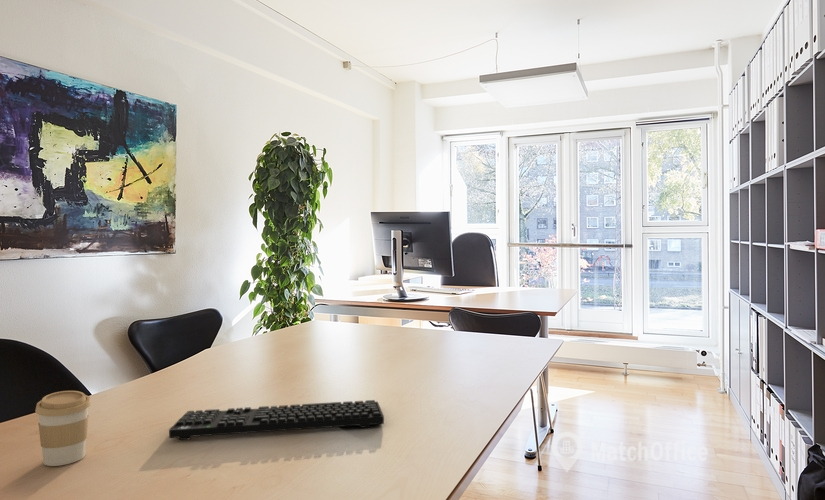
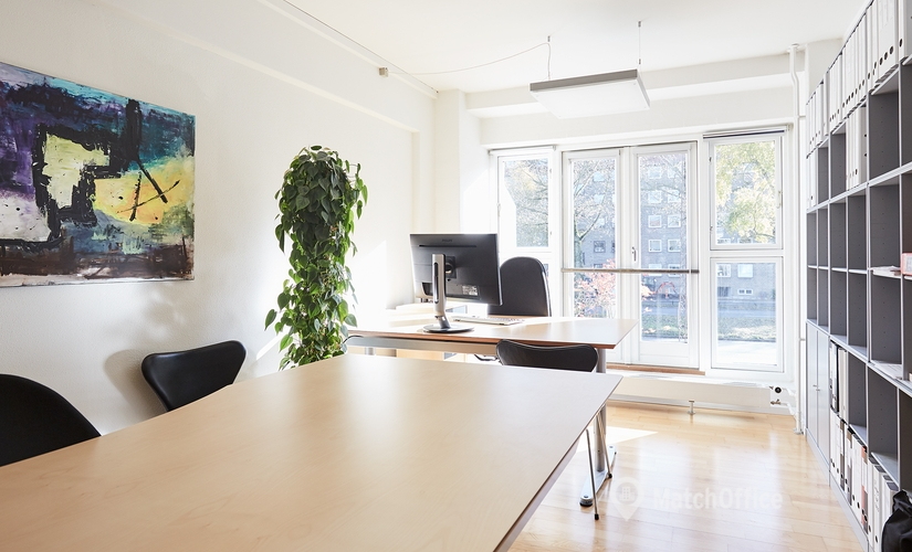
- keyboard (282, 416)
- coffee cup (64, 426)
